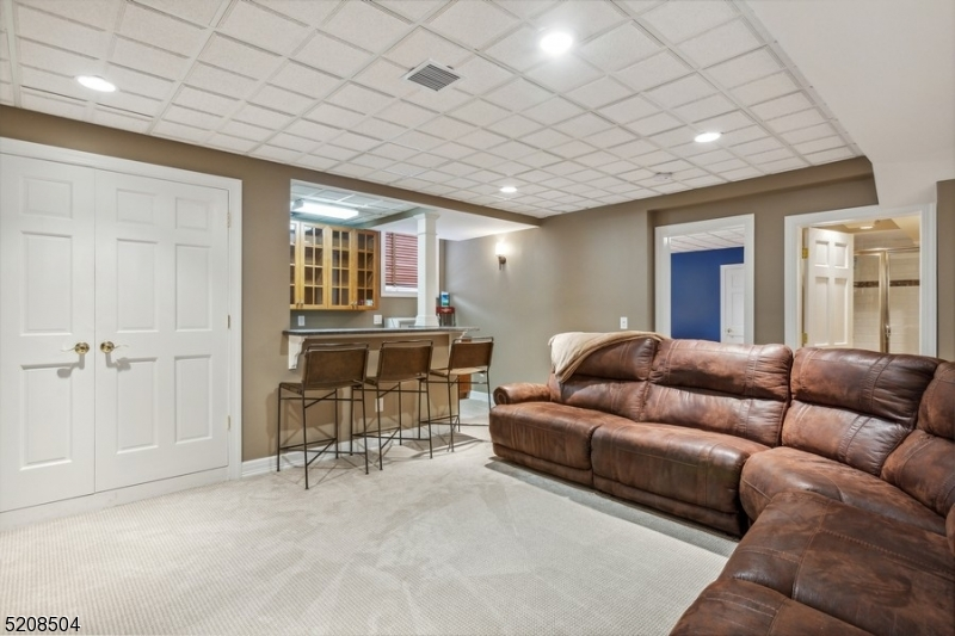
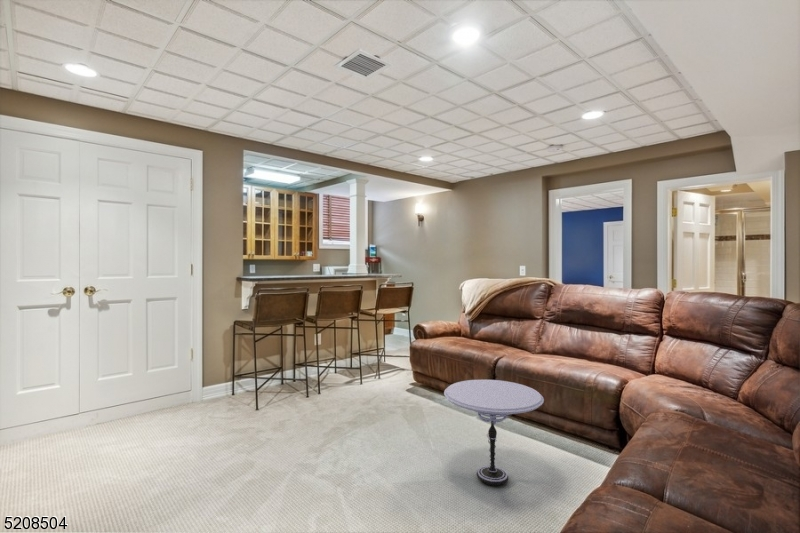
+ side table (492, 435)
